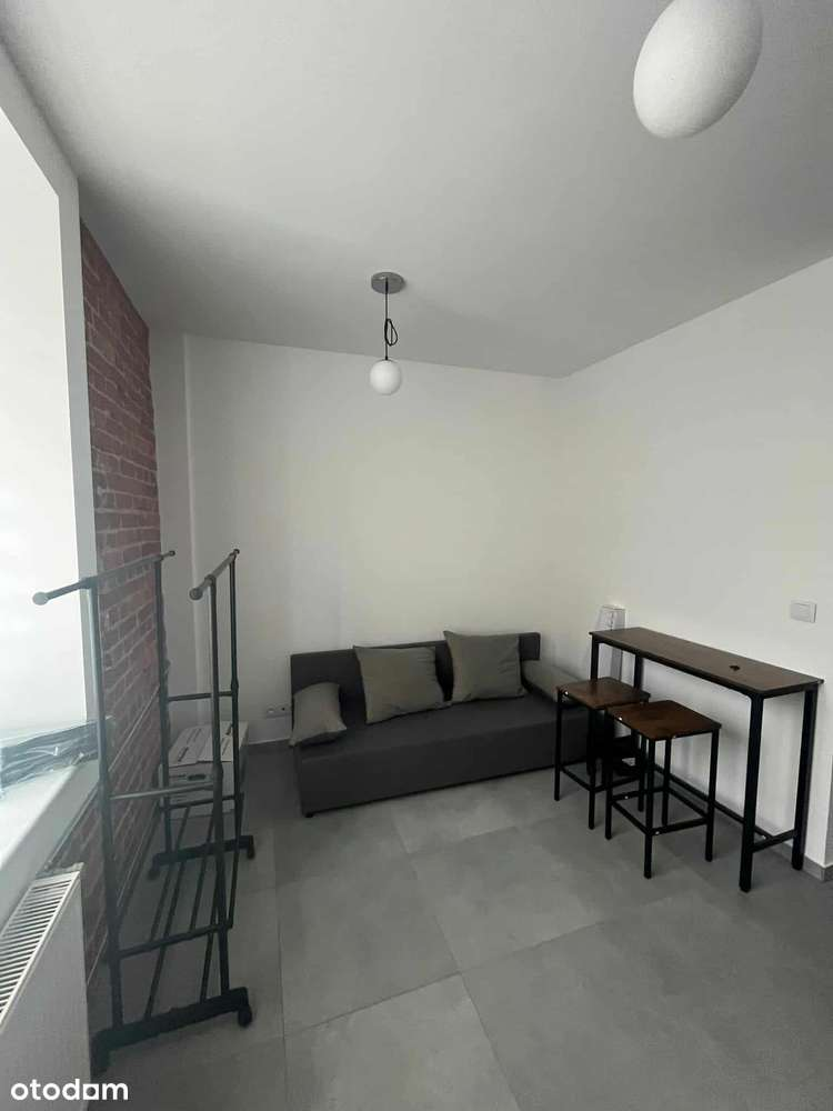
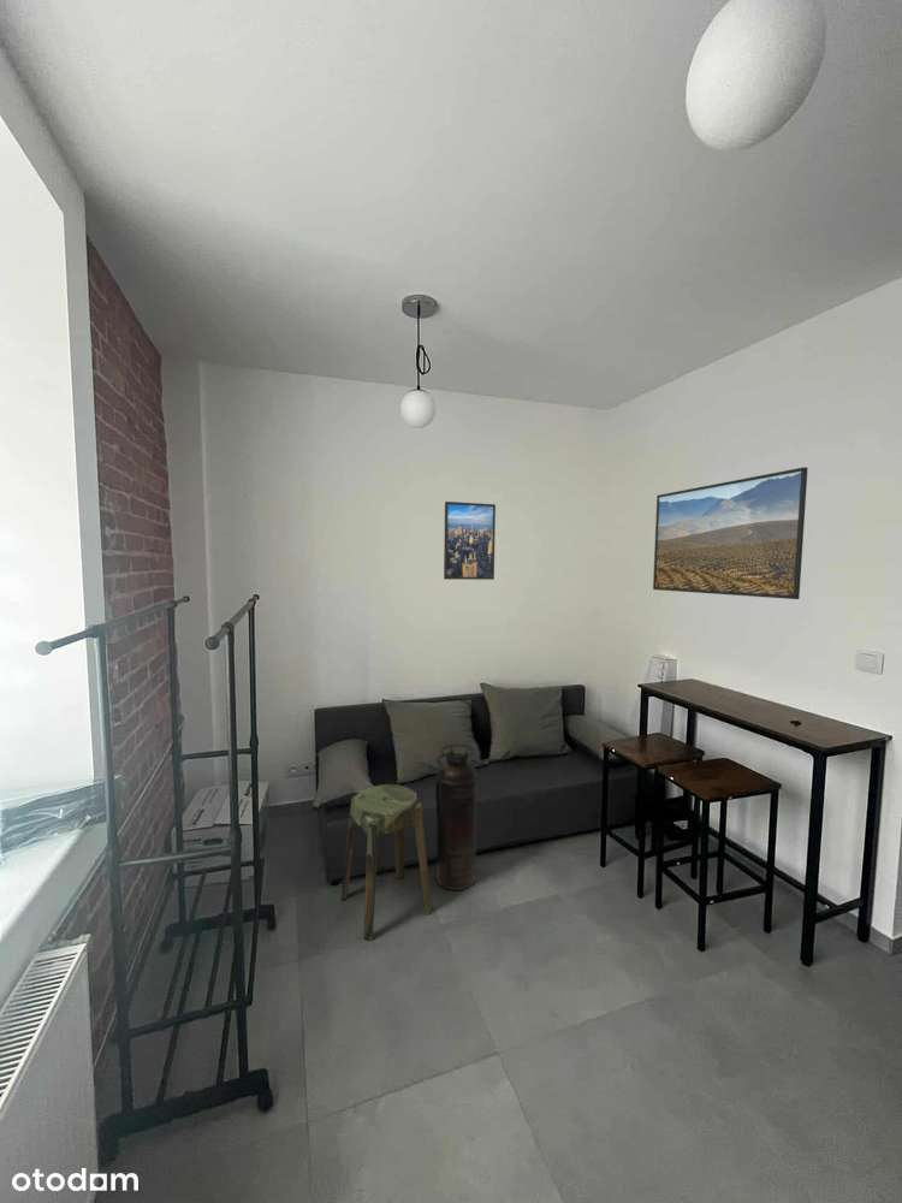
+ stool (376, 852)
+ fire extinguisher (453, 813)
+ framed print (717, 539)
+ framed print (469, 541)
